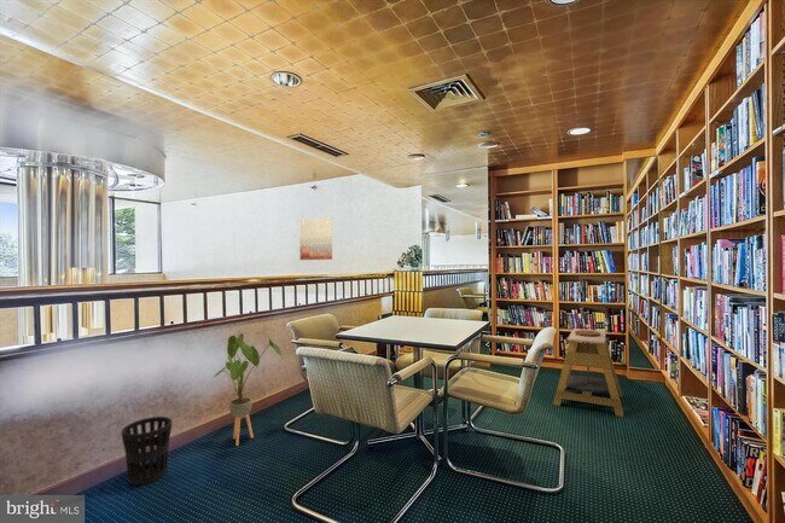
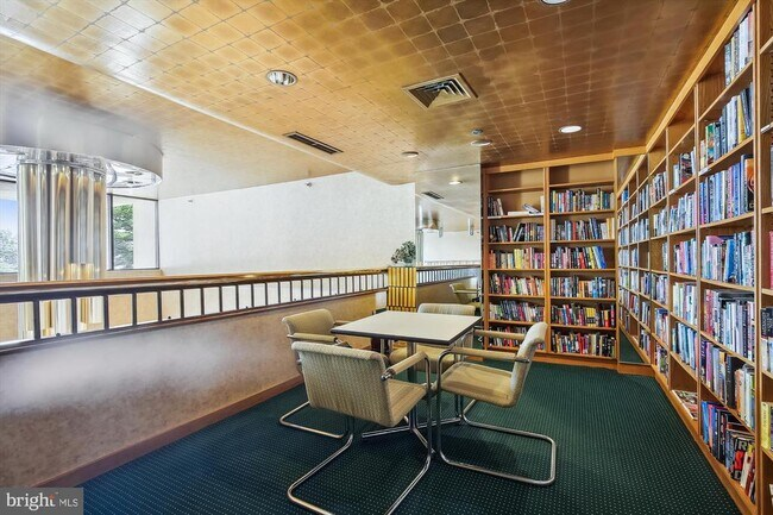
- side table (588, 366)
- wall art (315, 239)
- house plant (243, 385)
- wastebasket (147, 452)
